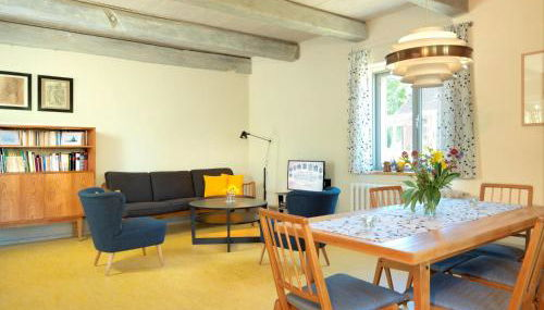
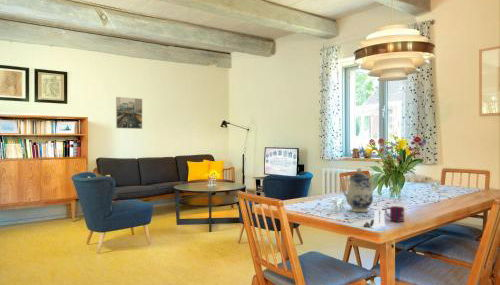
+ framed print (129, 113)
+ teapot (359, 189)
+ mug (394, 213)
+ salt and pepper shaker set (375, 217)
